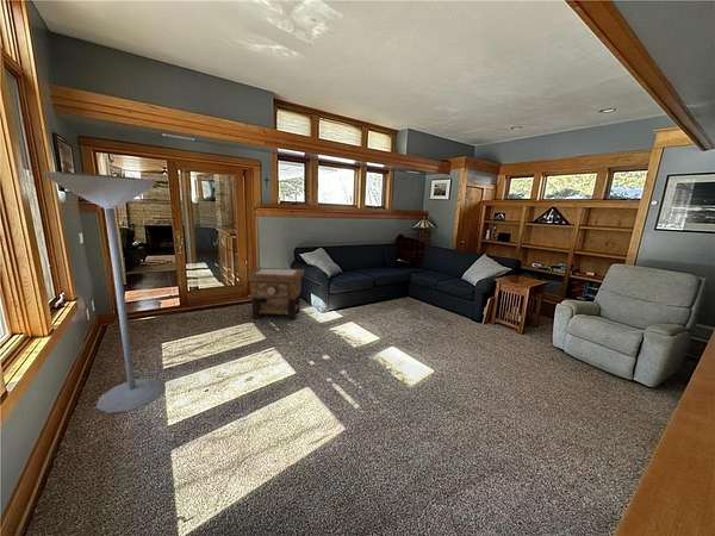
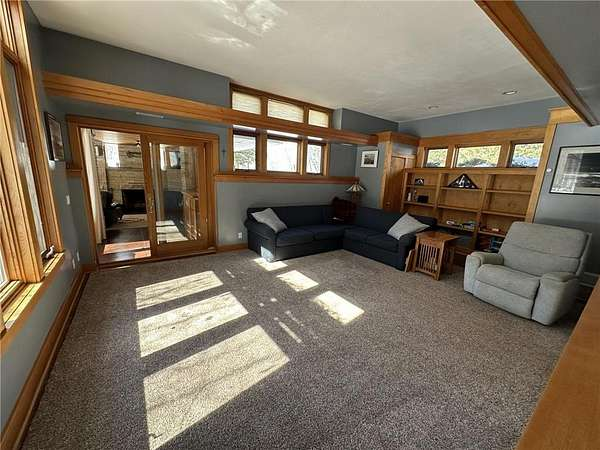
- floor lamp (119, 293)
- side table (276, 293)
